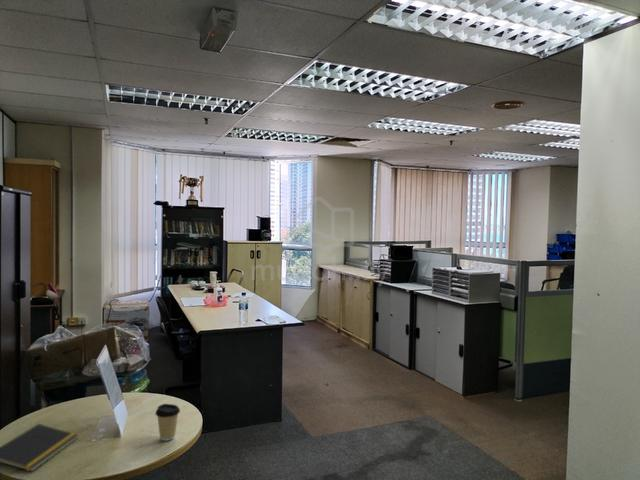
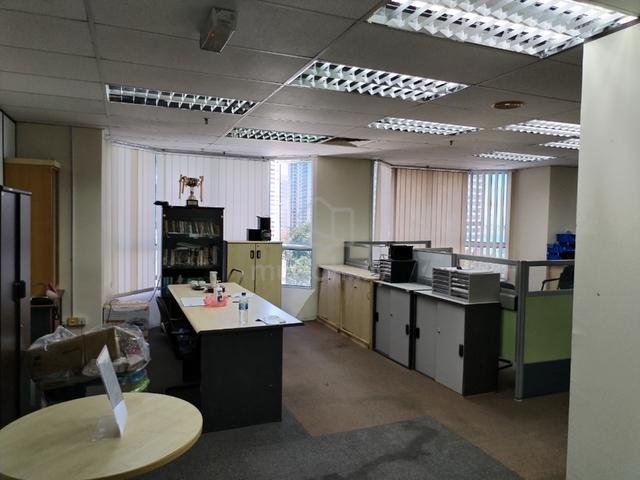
- notepad (35, 445)
- coffee cup (167, 422)
